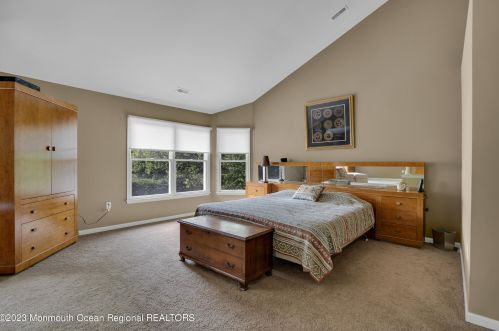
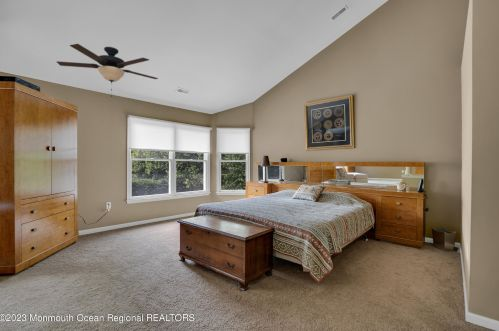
+ ceiling fan (111, 74)
